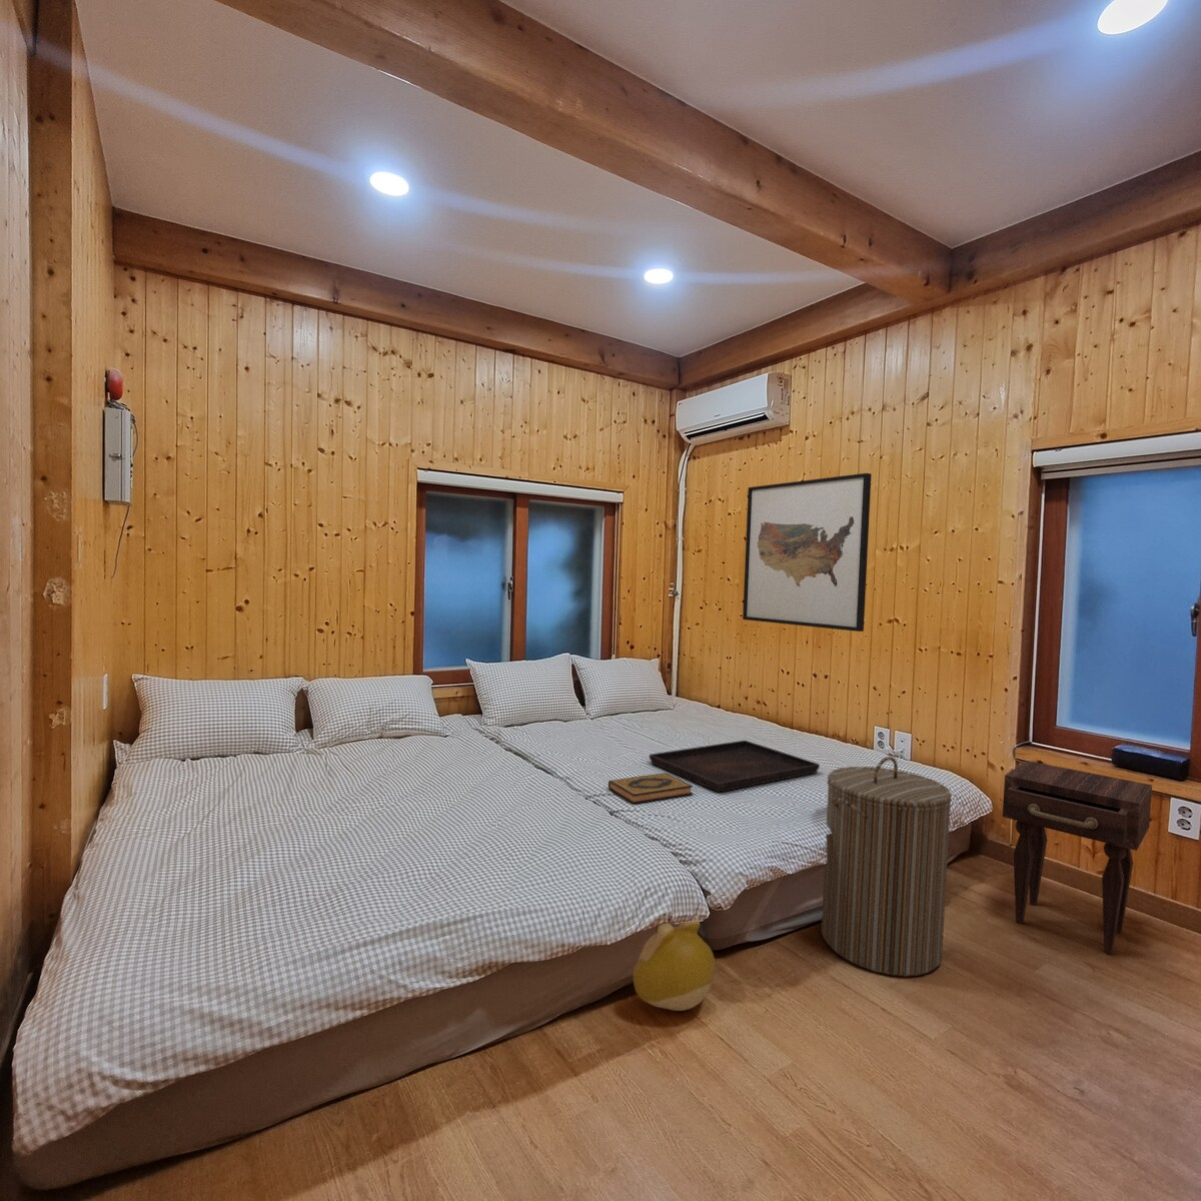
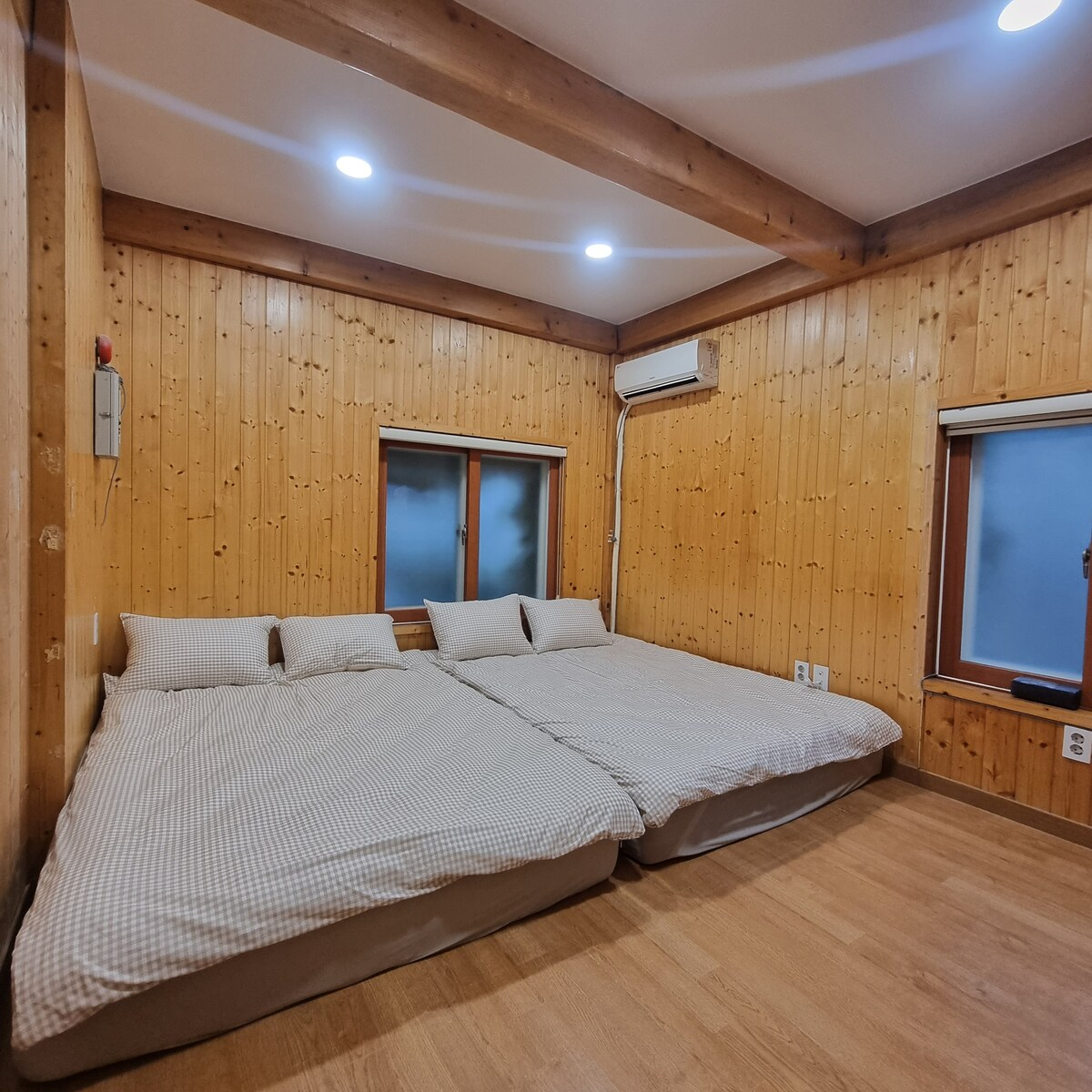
- hardback book (650, 786)
- serving tray (732, 763)
- wall art (801, 552)
- nightstand (1075, 835)
- plush toy (675, 961)
- laundry hamper (884, 850)
